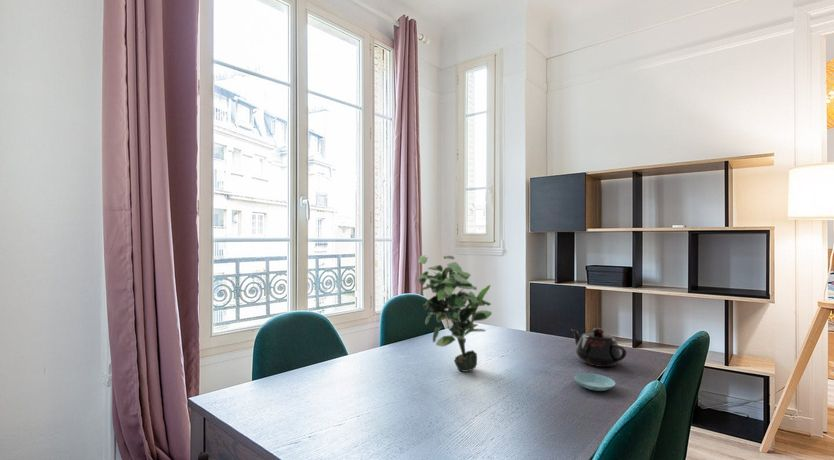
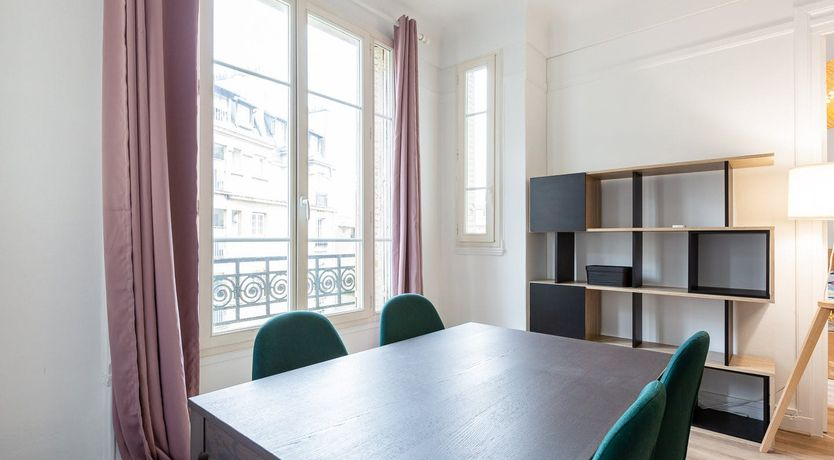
- teapot (596, 344)
- saucer (594, 383)
- potted plant (451, 313)
